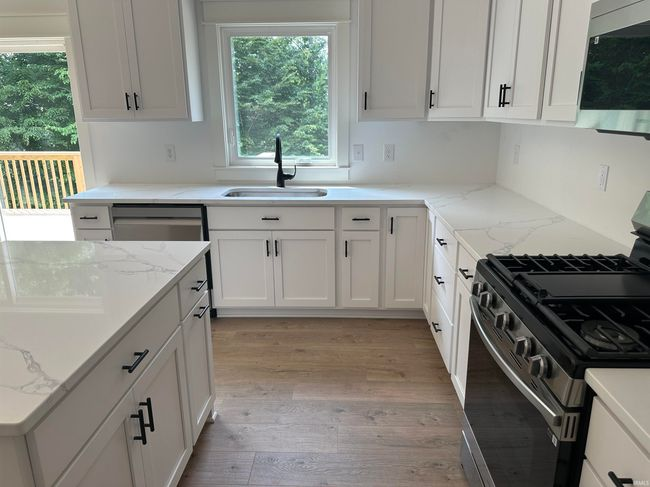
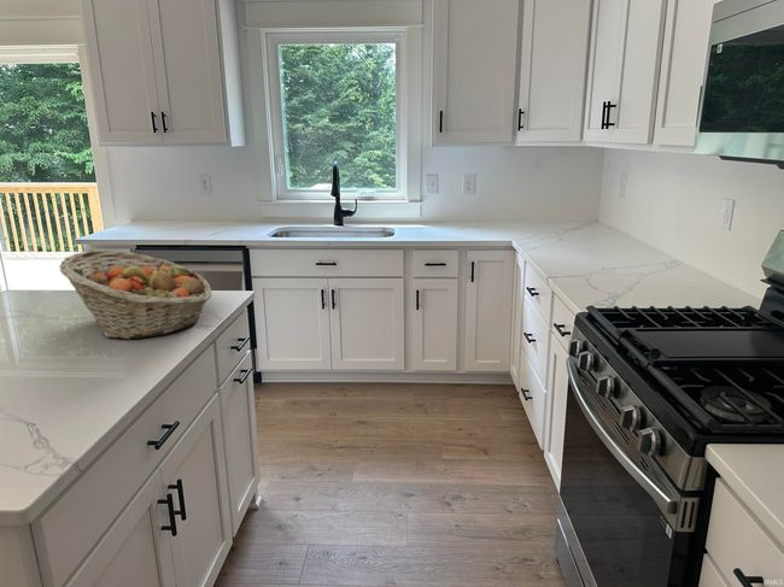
+ fruit basket (141, 287)
